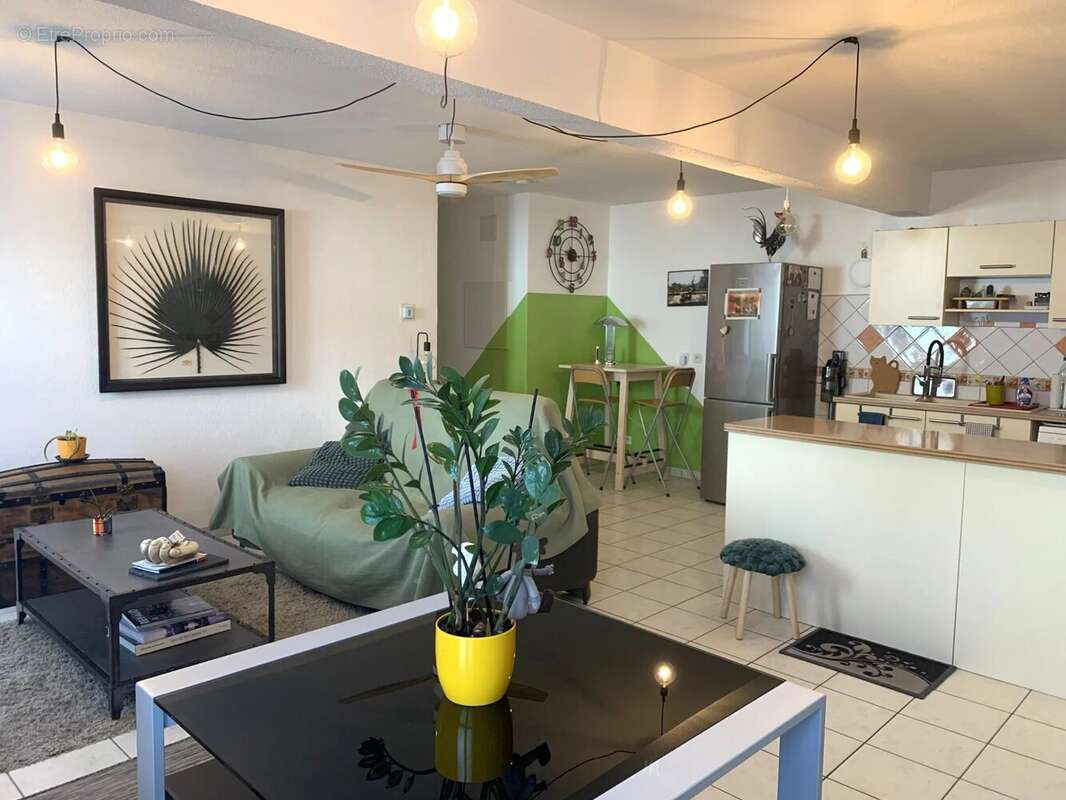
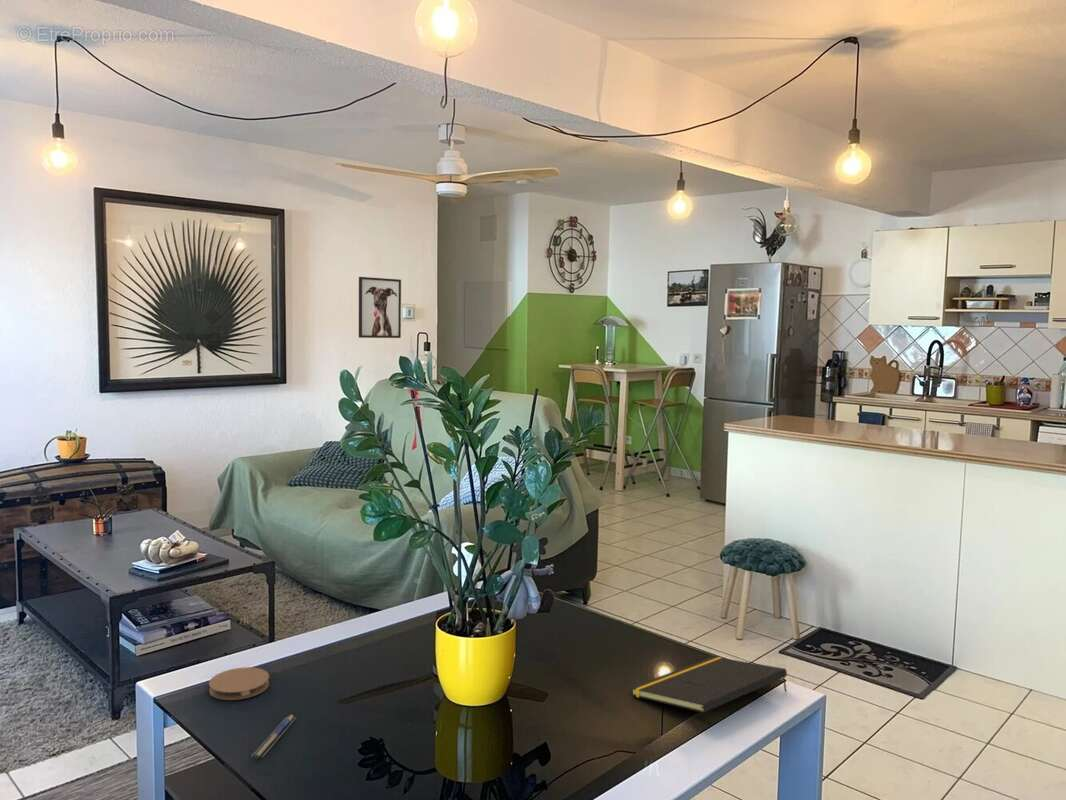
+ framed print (380, 308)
+ notepad (709, 682)
+ coaster (239, 683)
+ pen (274, 735)
